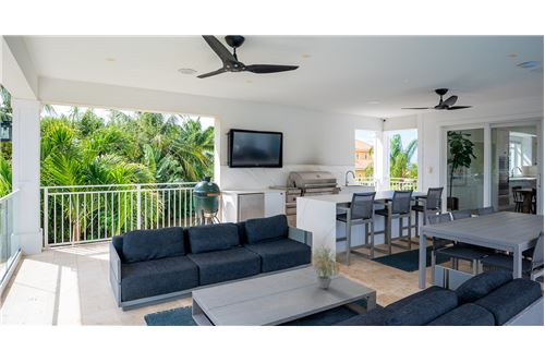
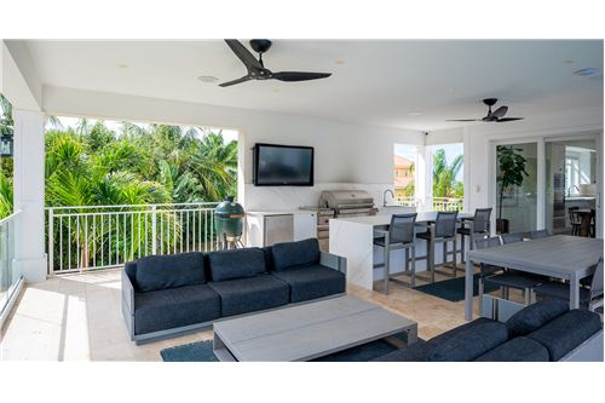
- potted plant (328, 265)
